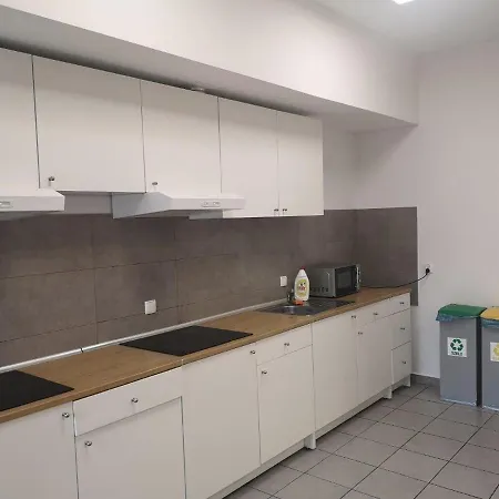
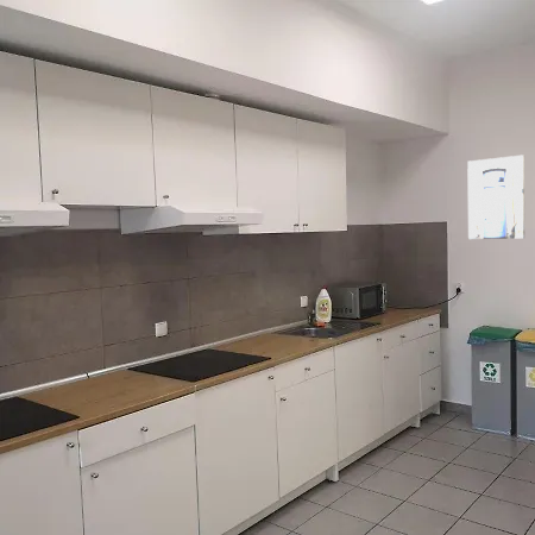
+ wall art (495, 199)
